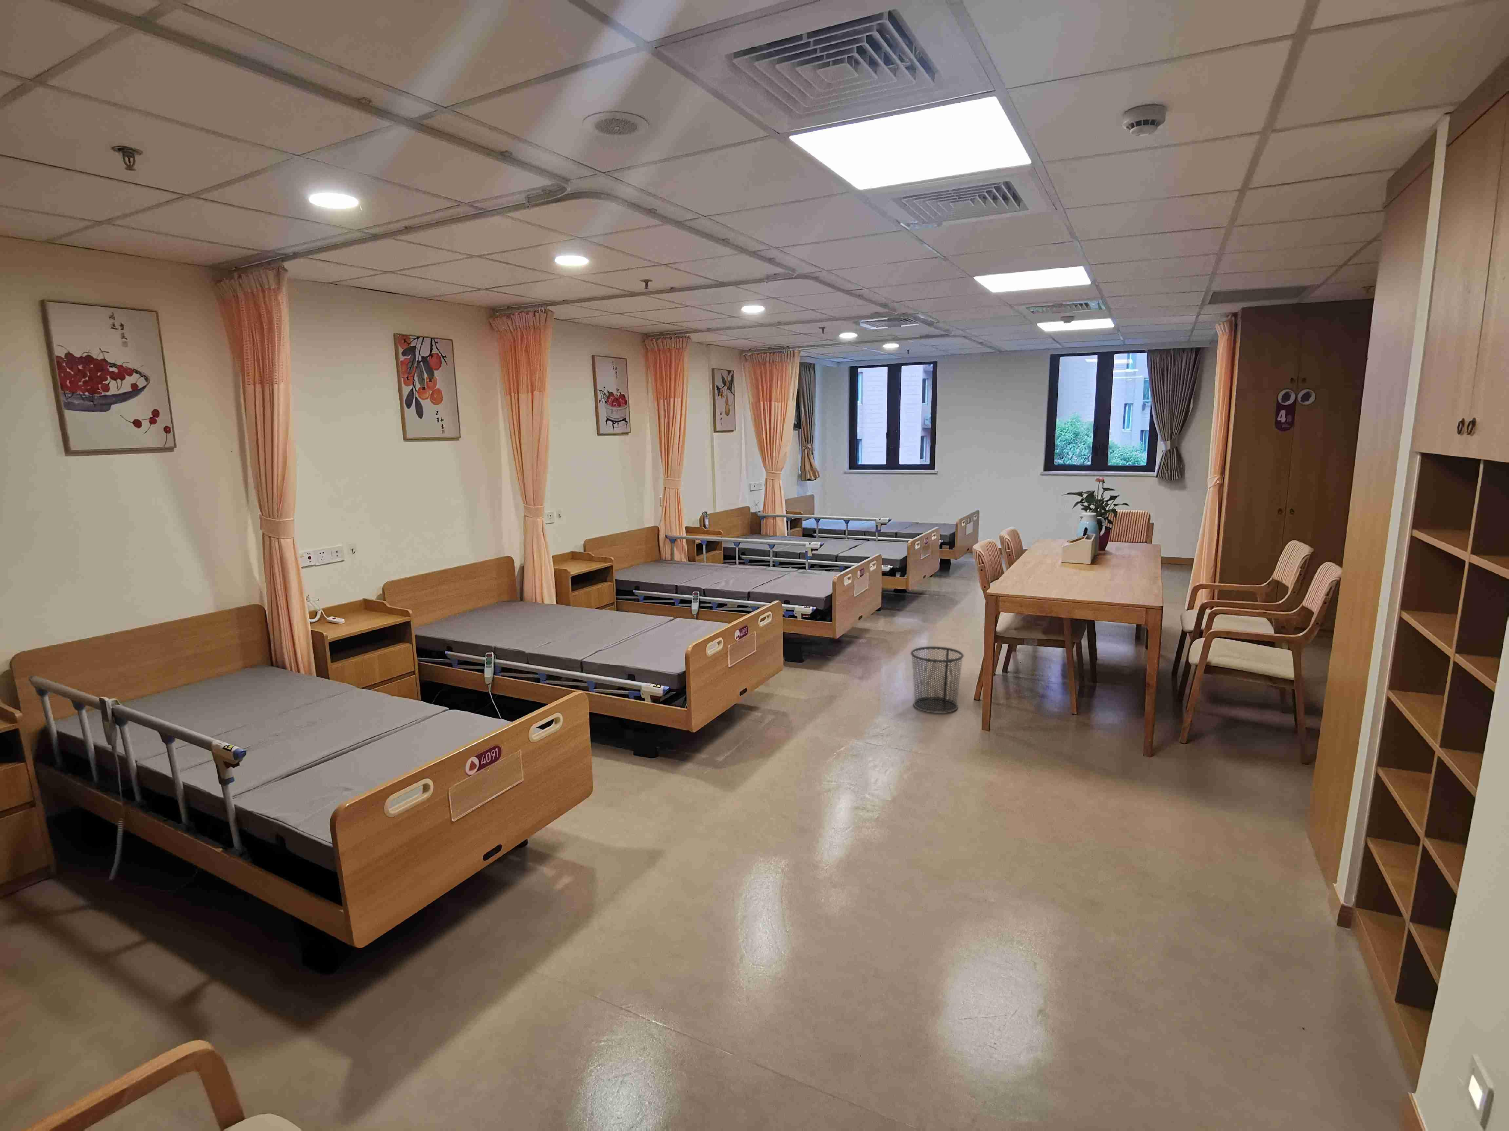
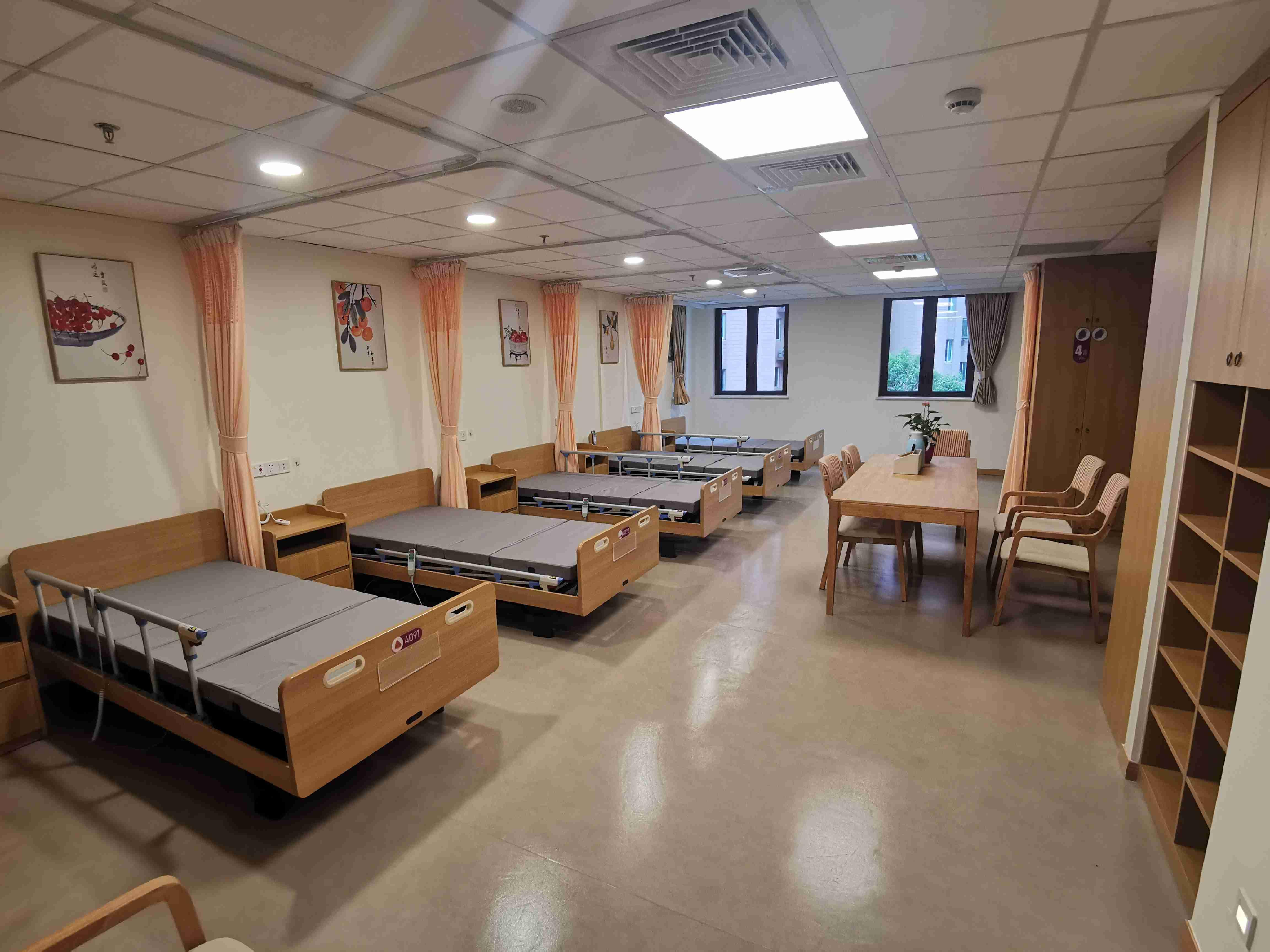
- trash can (936, 680)
